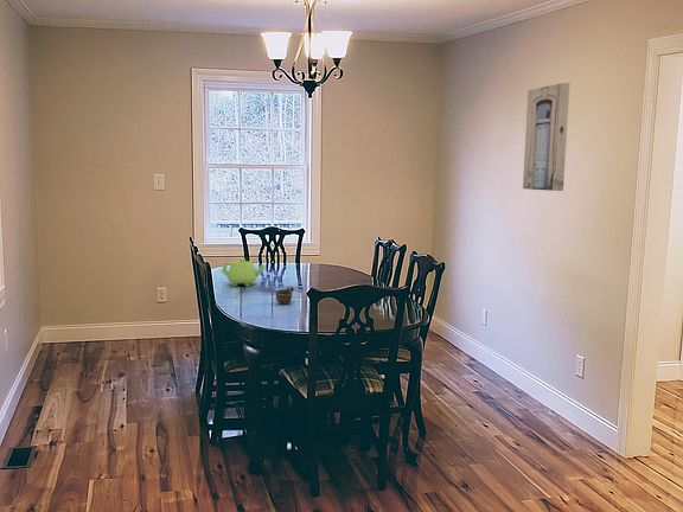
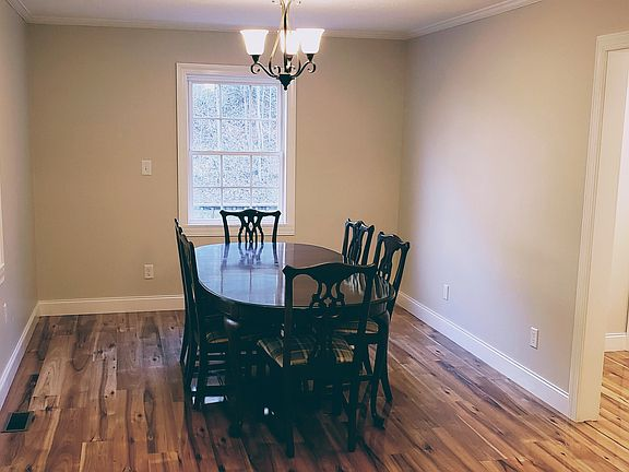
- wall art (544, 139)
- teapot (243, 271)
- cup (285, 295)
